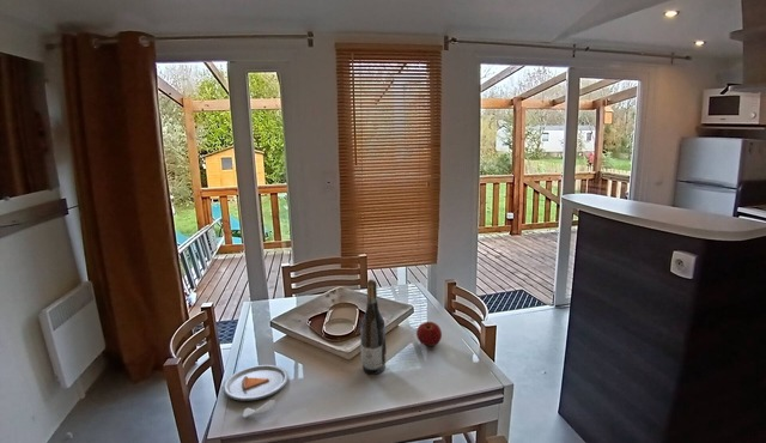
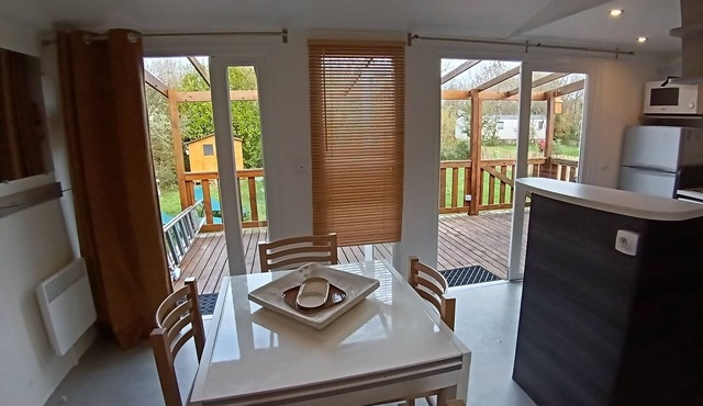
- wine bottle (372, 324)
- dinner plate (256, 387)
- apple (428, 333)
